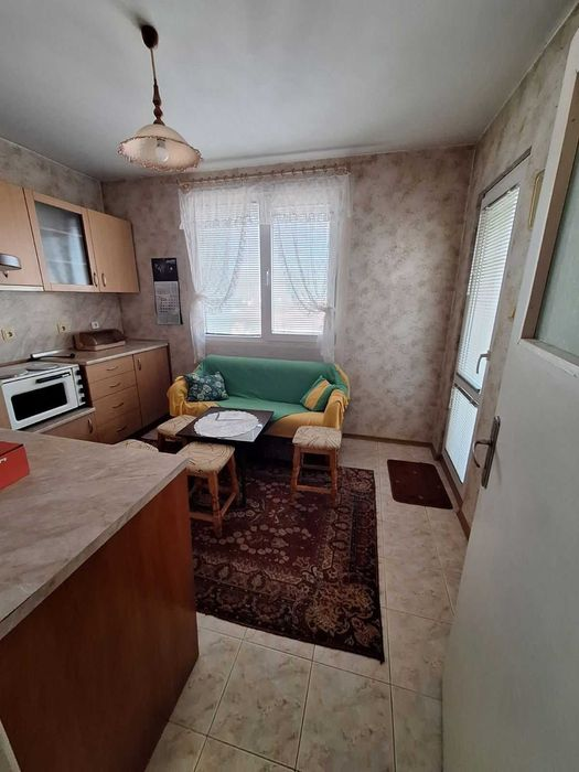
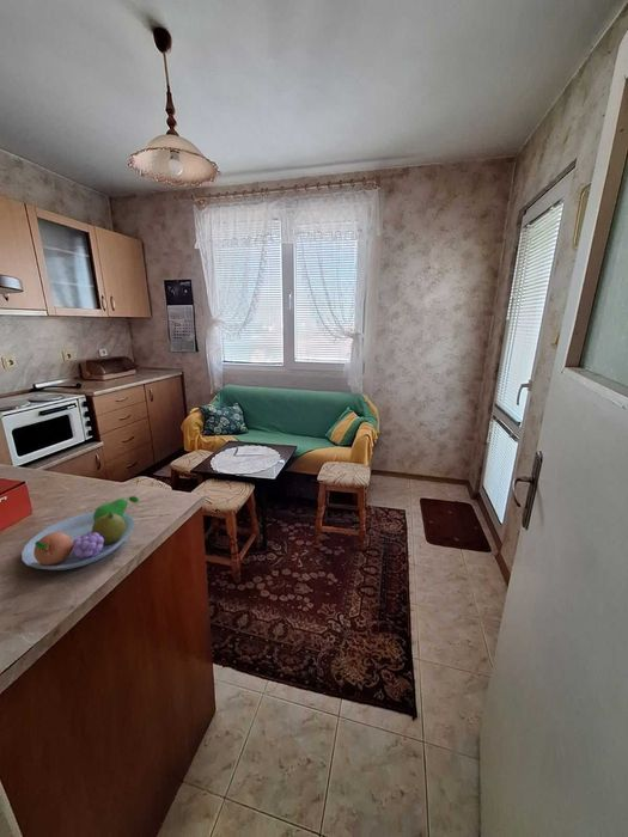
+ fruit bowl (85, 526)
